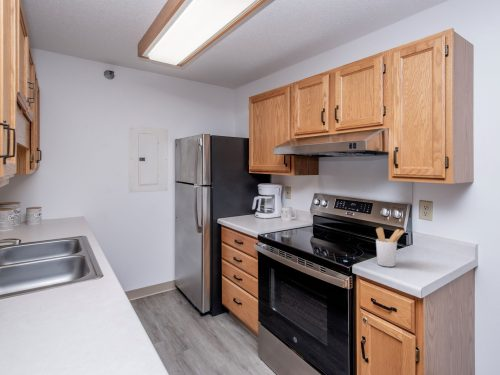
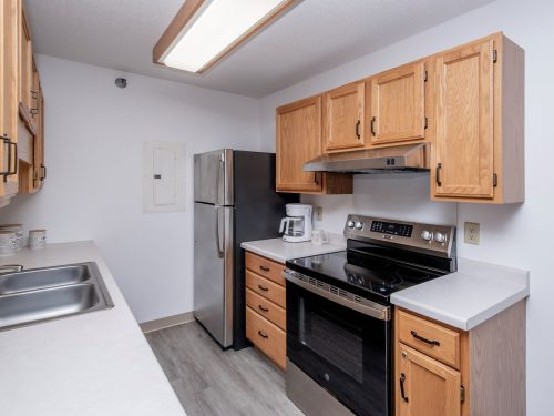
- utensil holder (390, 246)
